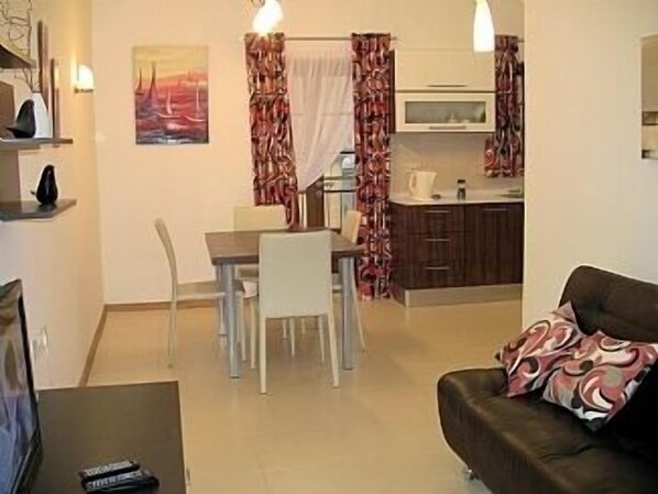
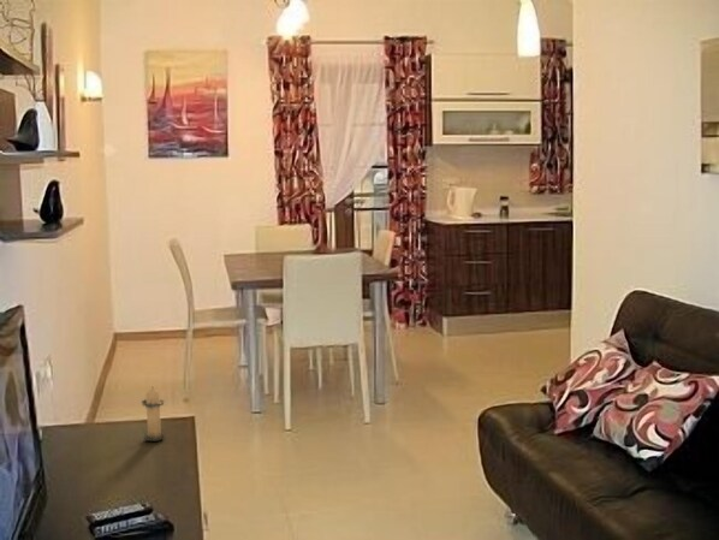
+ candle (153, 411)
